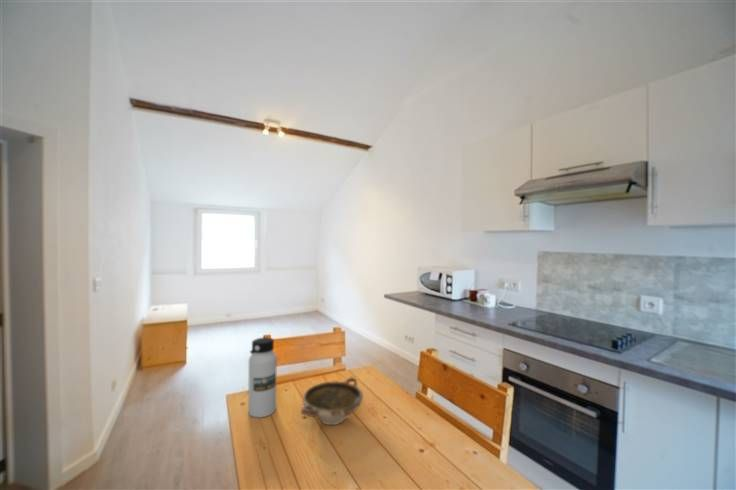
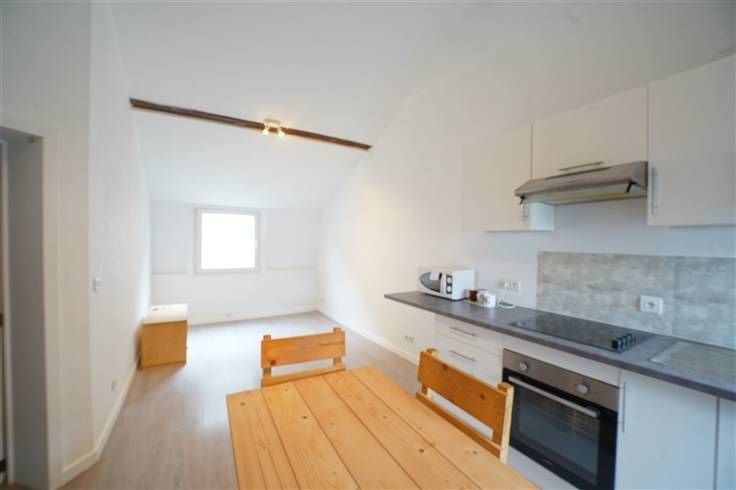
- bowl (332, 404)
- water bottle (262, 375)
